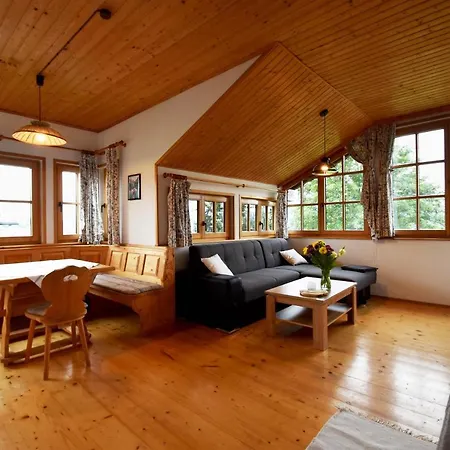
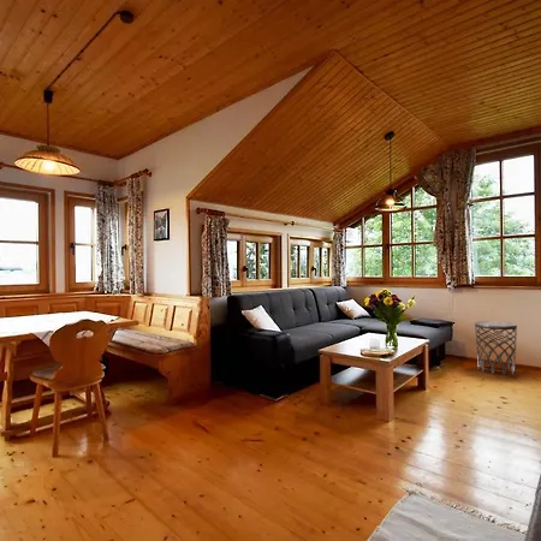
+ side table (495, 346)
